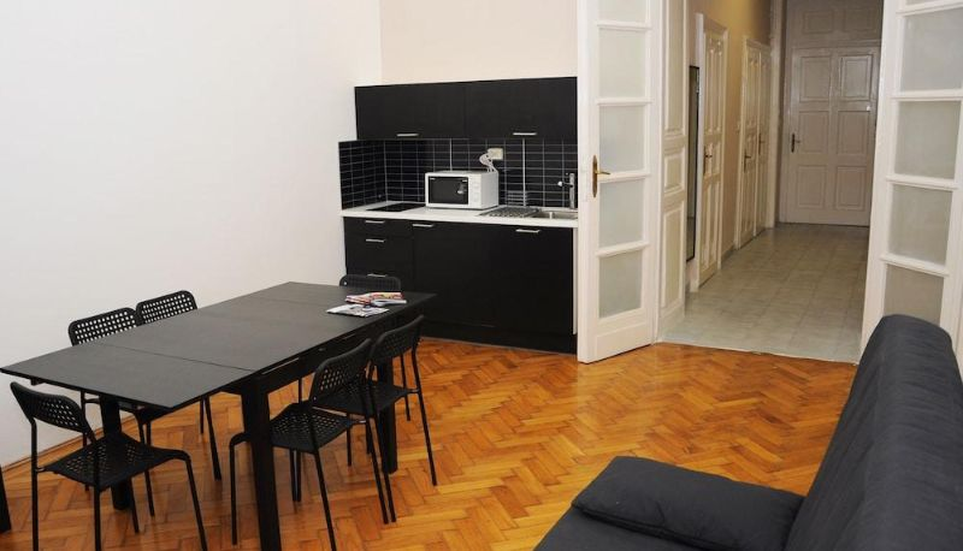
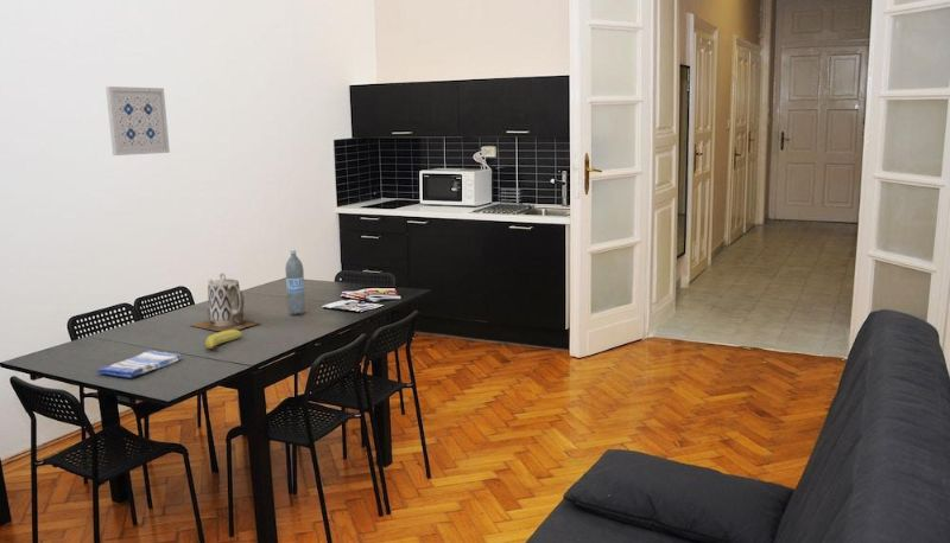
+ water bottle (294, 282)
+ teapot (222, 299)
+ fruit (224, 339)
+ dish towel (140, 363)
+ wall art (139, 121)
